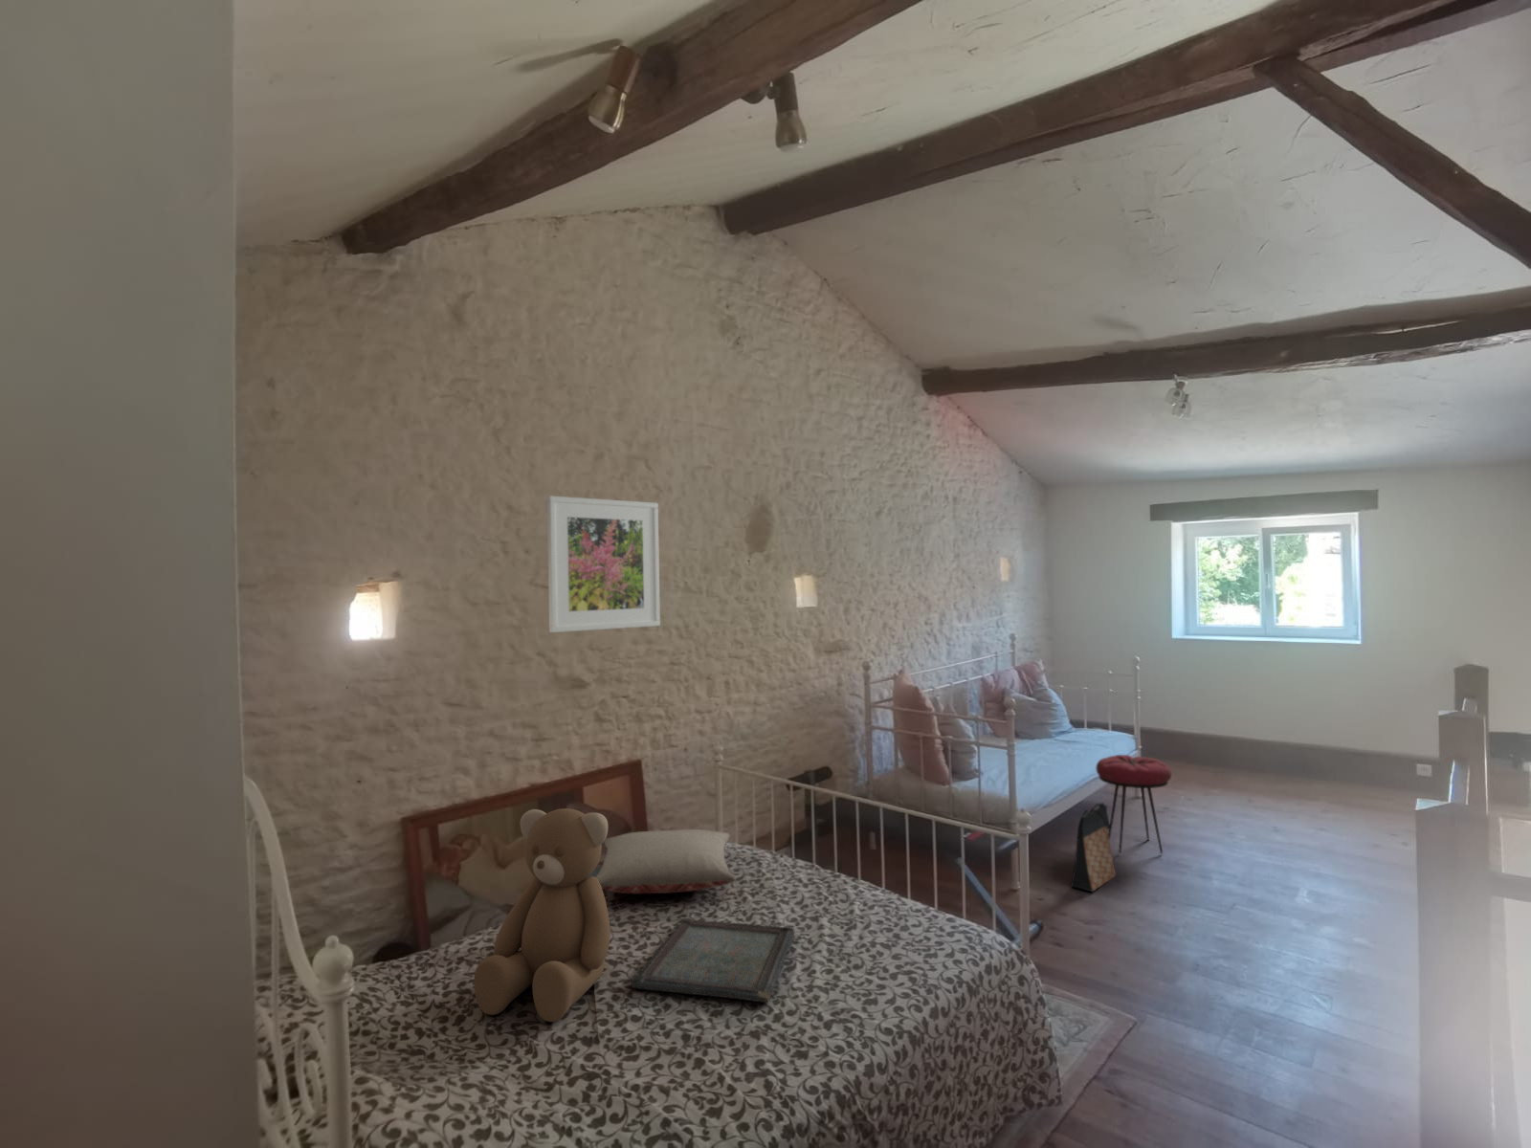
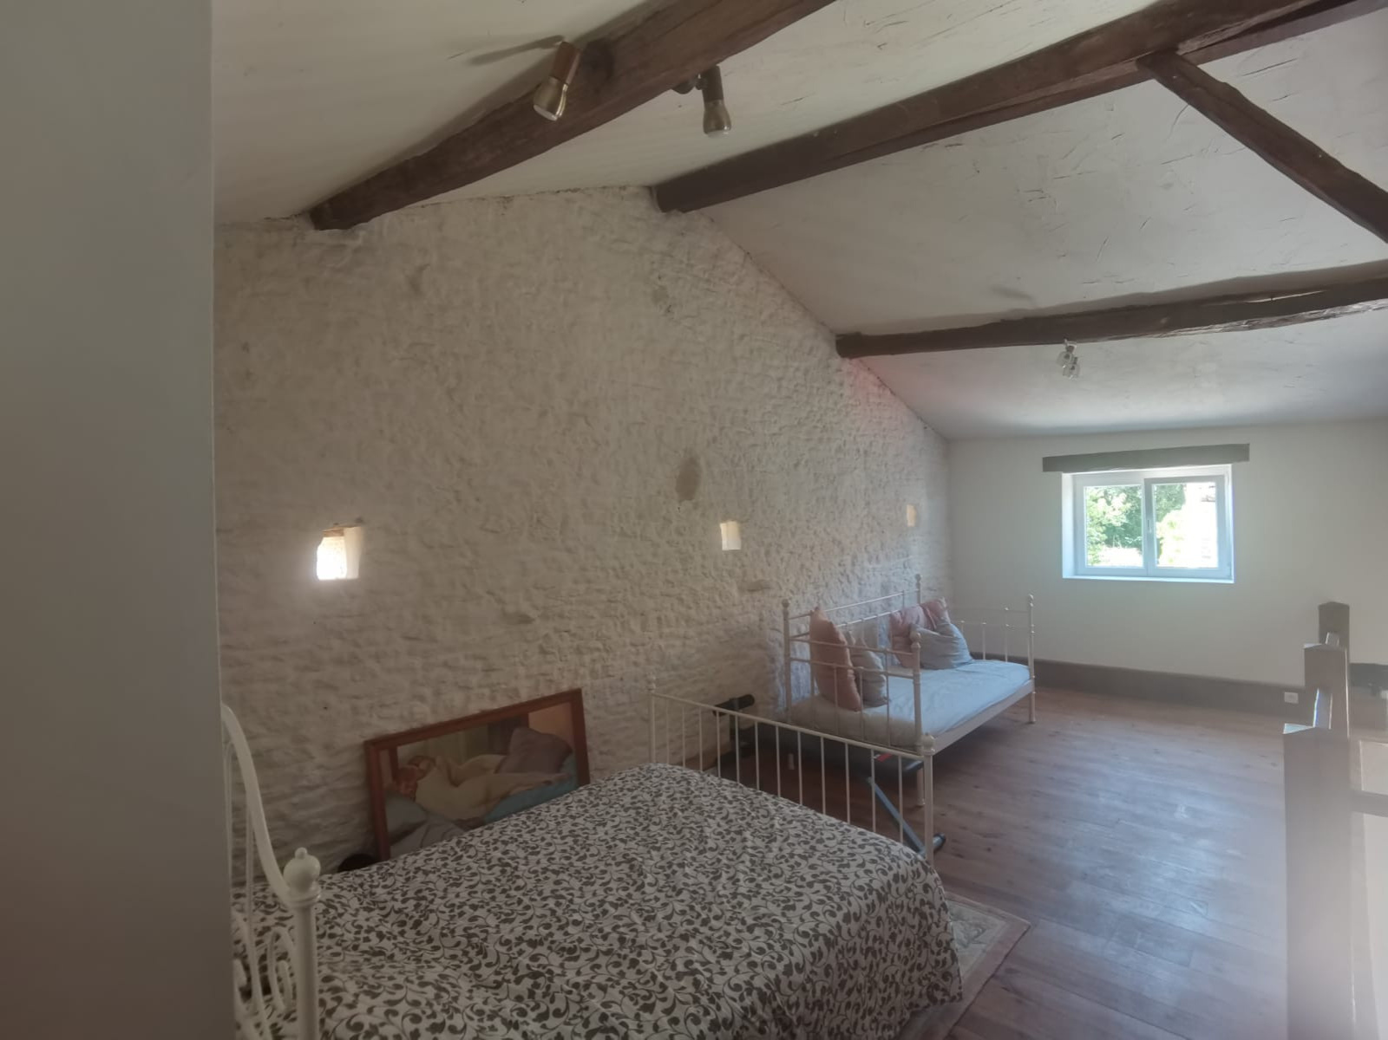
- serving tray (721, 956)
- teddy bear (551, 902)
- bag (1093, 843)
- pillow (665, 859)
- stool (1125, 803)
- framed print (605, 563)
